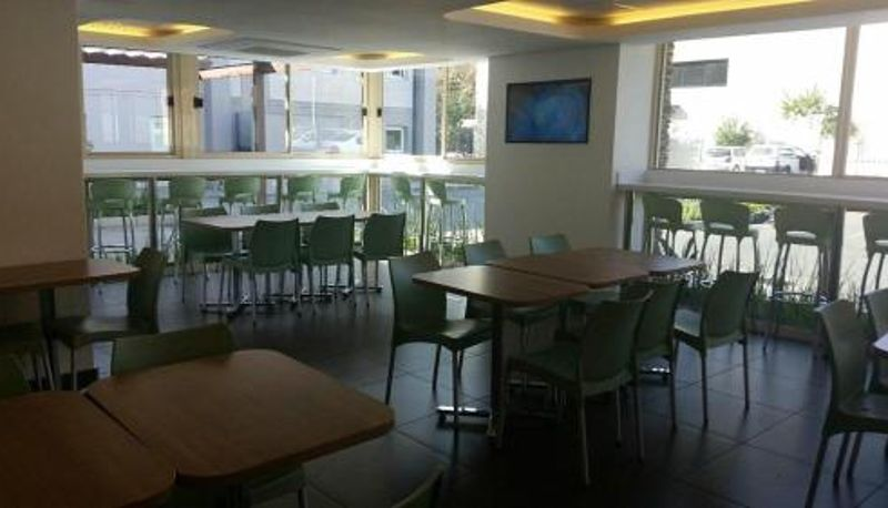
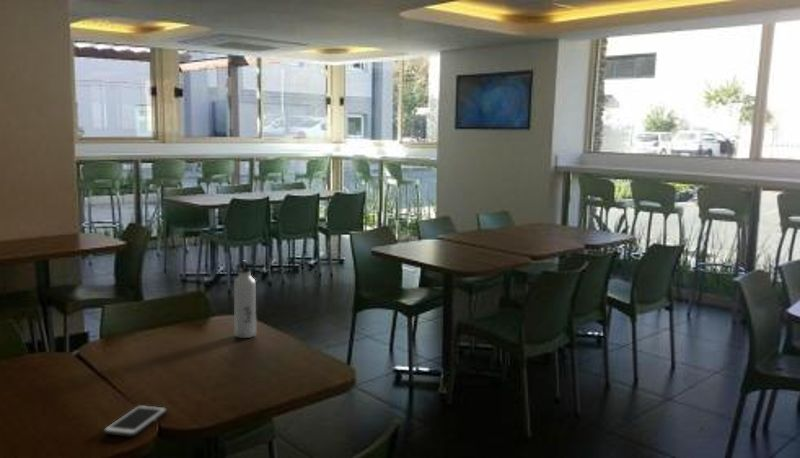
+ cell phone (136, 420)
+ water bottle (245, 298)
